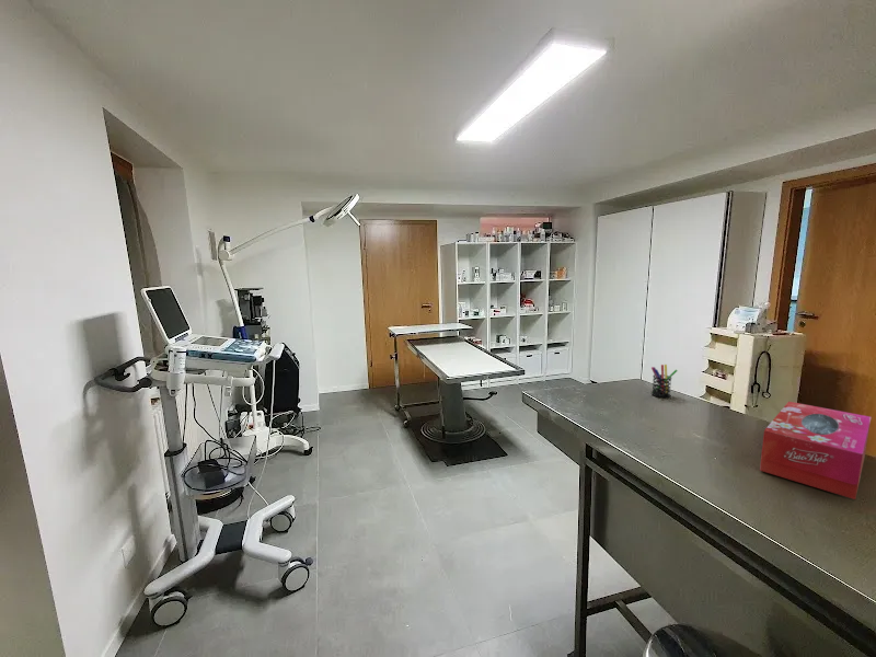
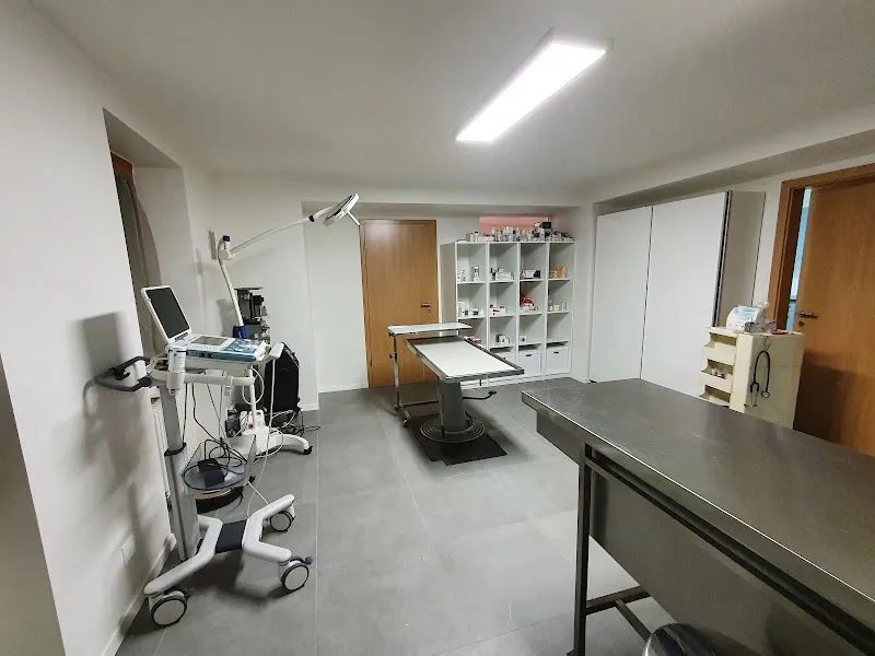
- pen holder (664, 379)
- tissue box (816, 442)
